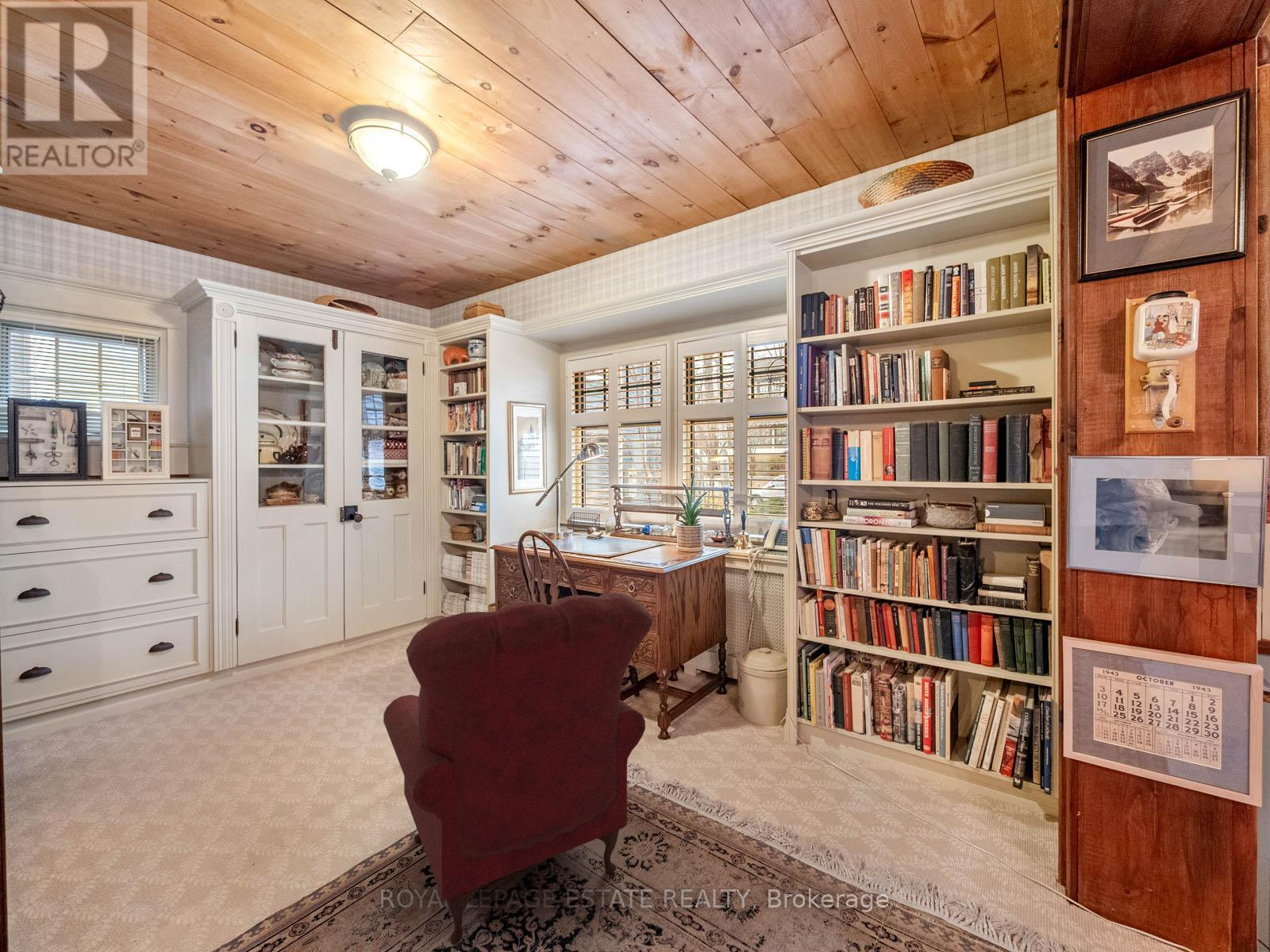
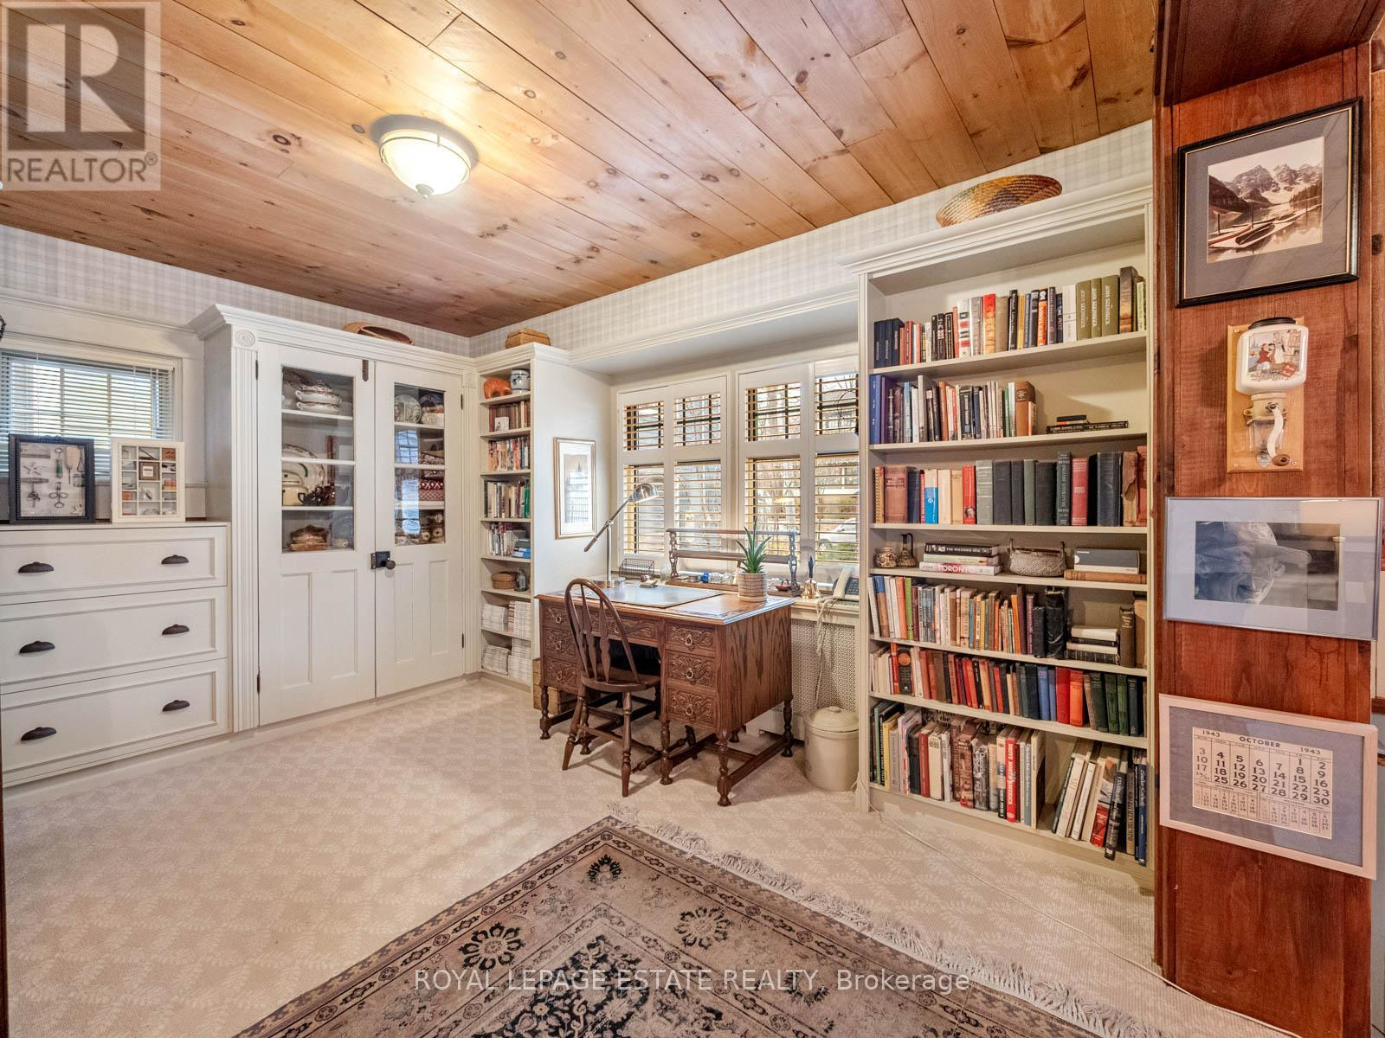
- armchair (517, 724)
